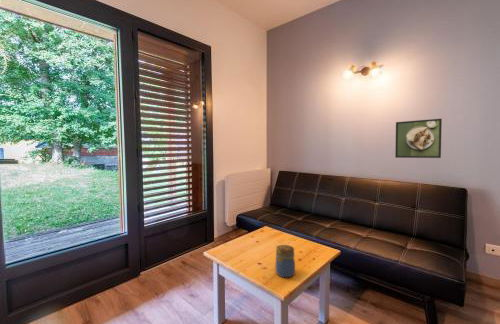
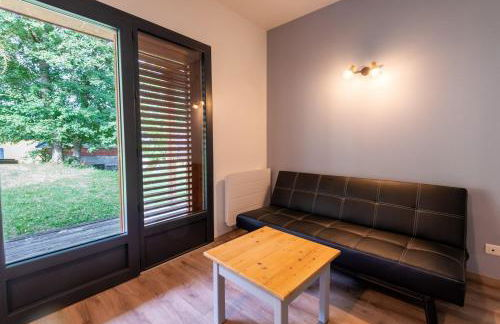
- jar (284, 259)
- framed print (417, 139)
